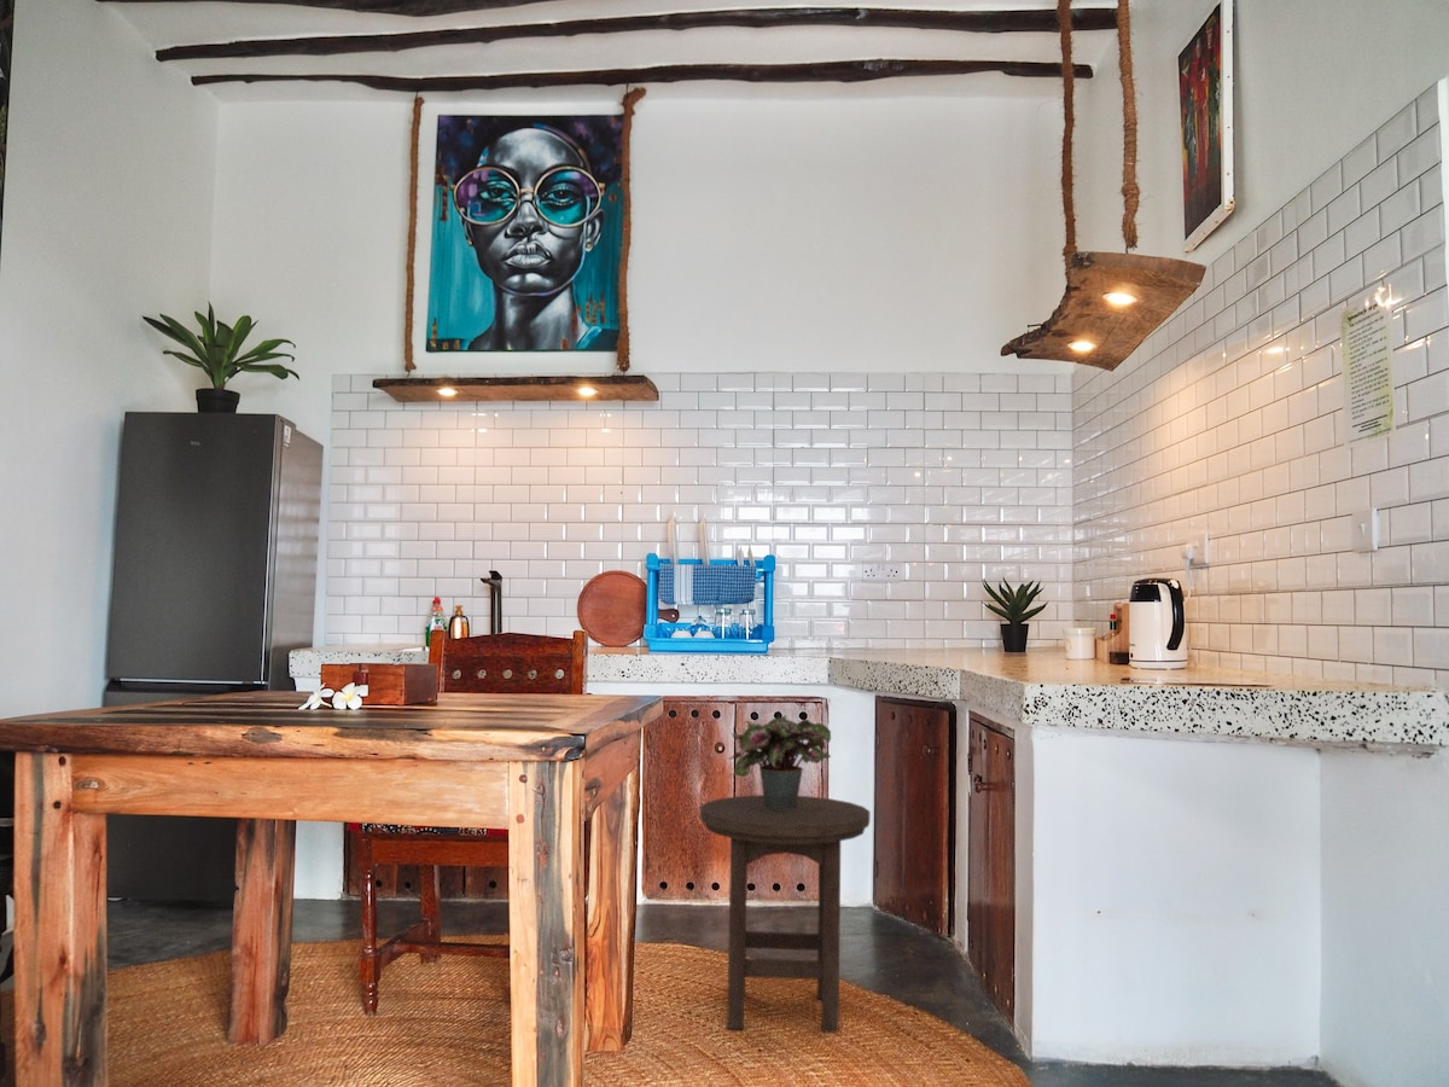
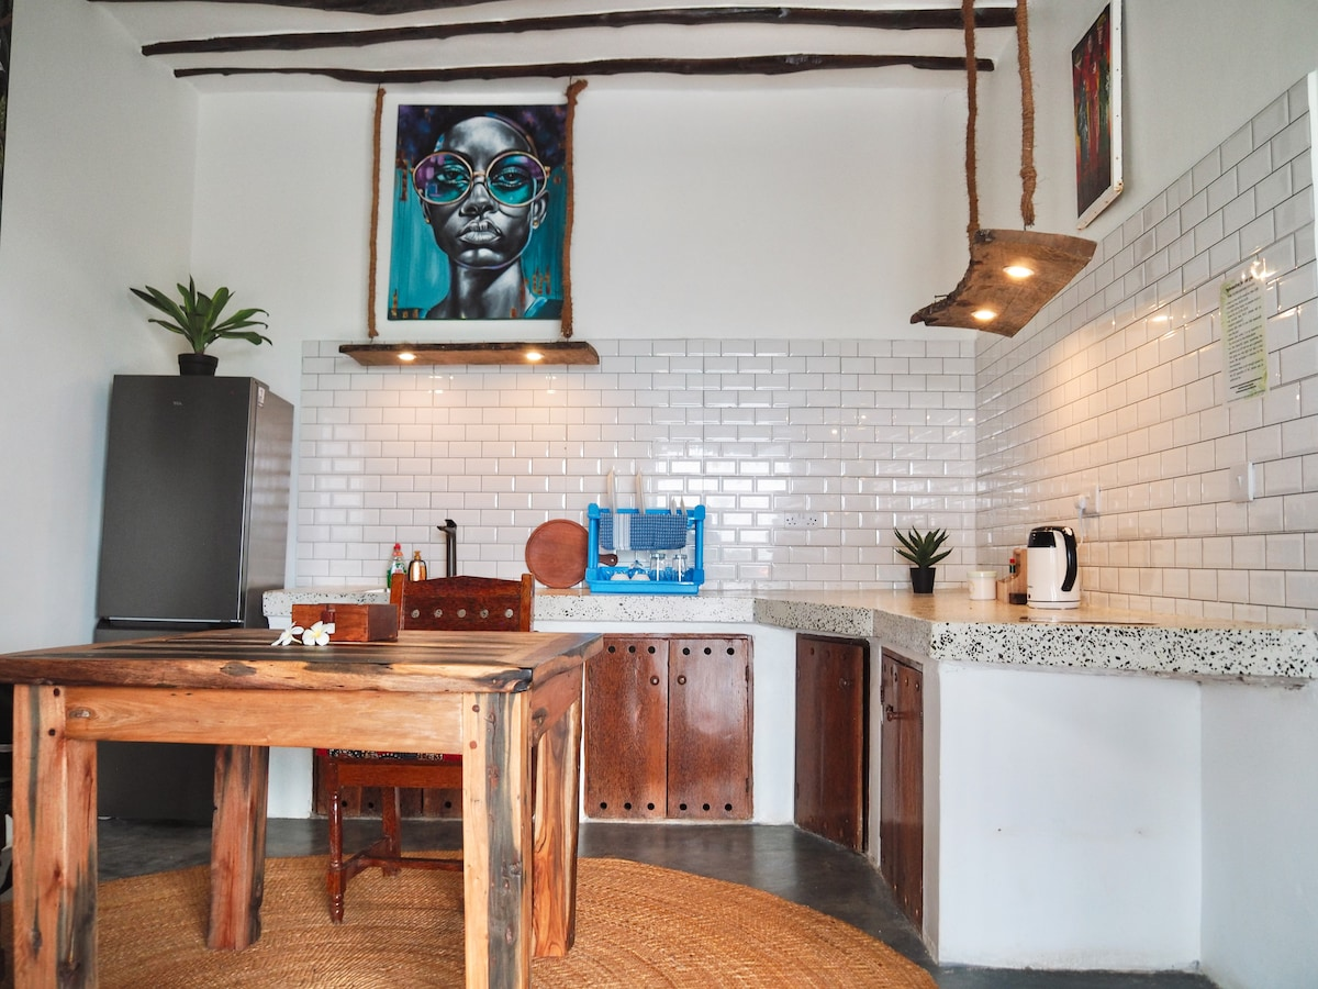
- stool (782, 932)
- potted plant (779, 762)
